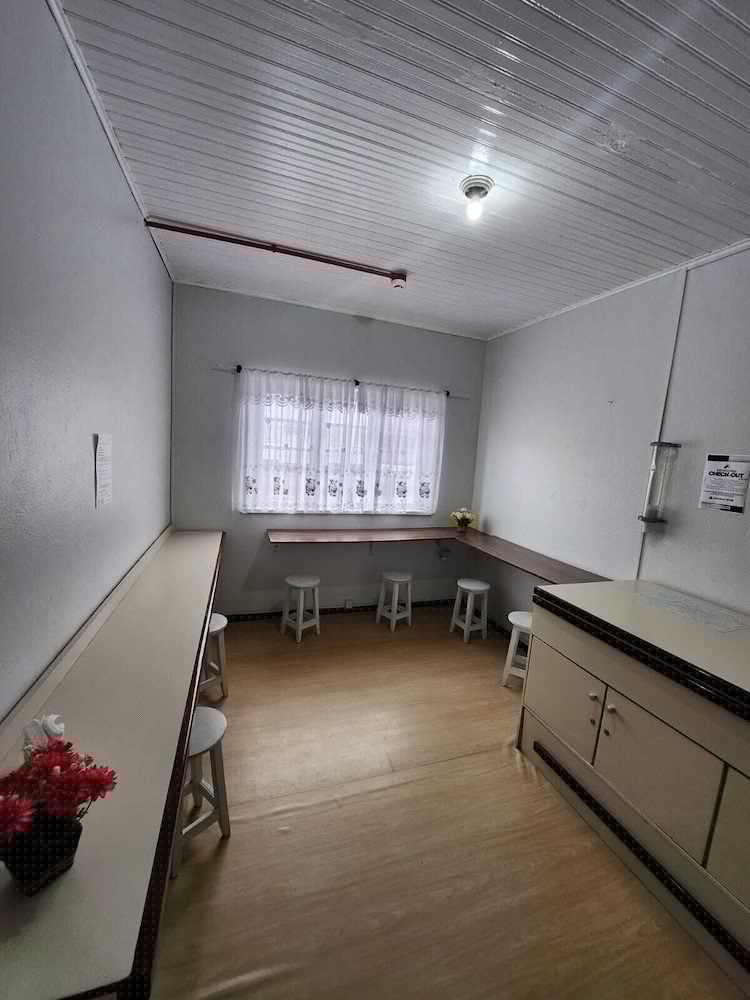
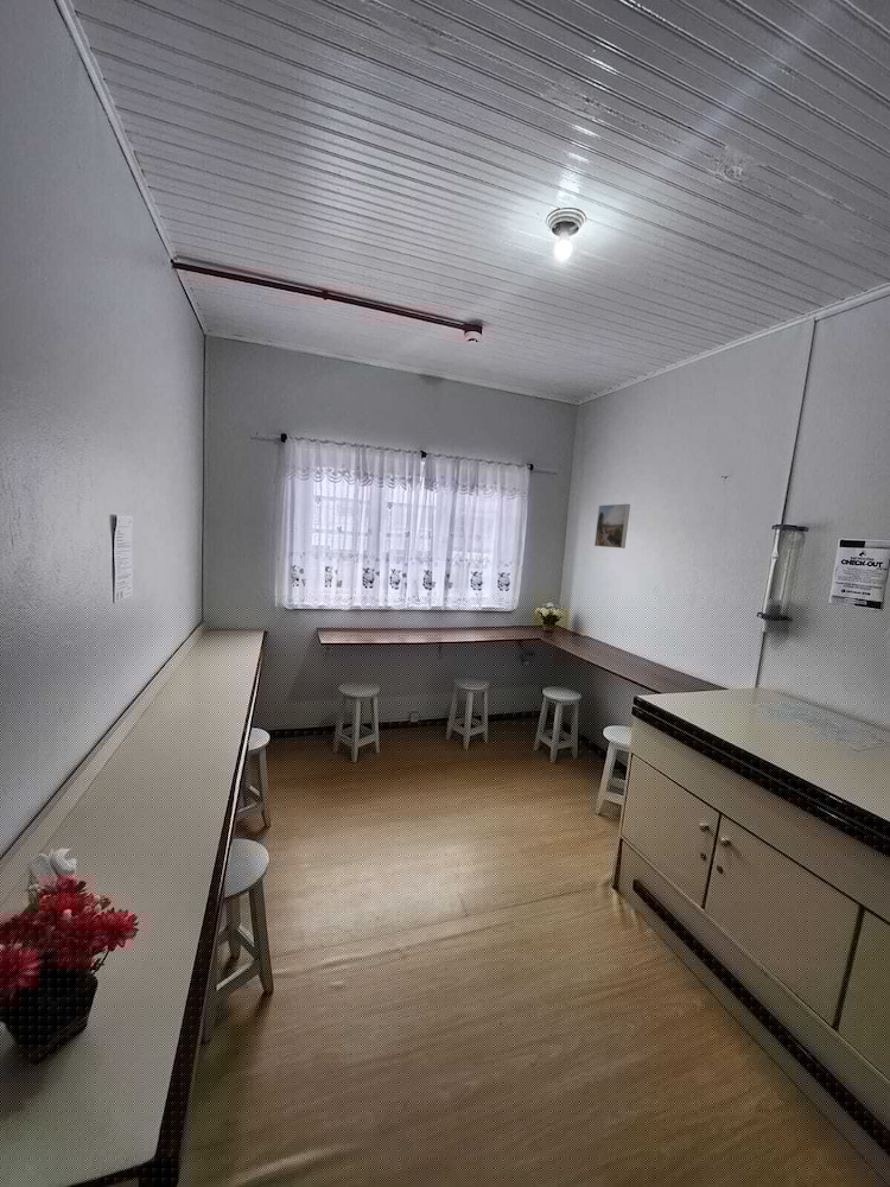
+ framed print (611, 526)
